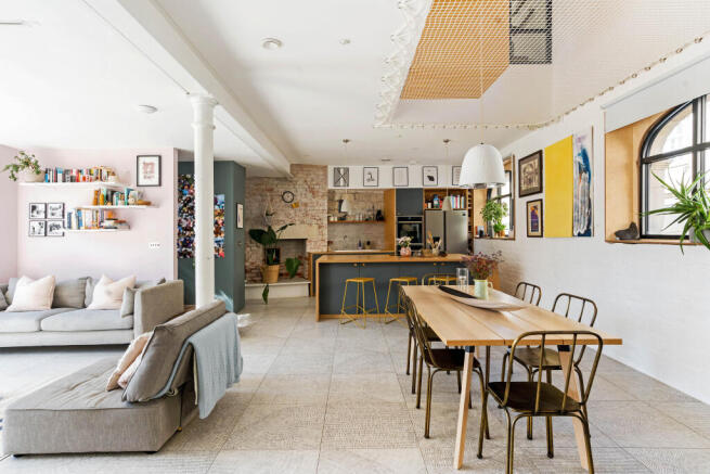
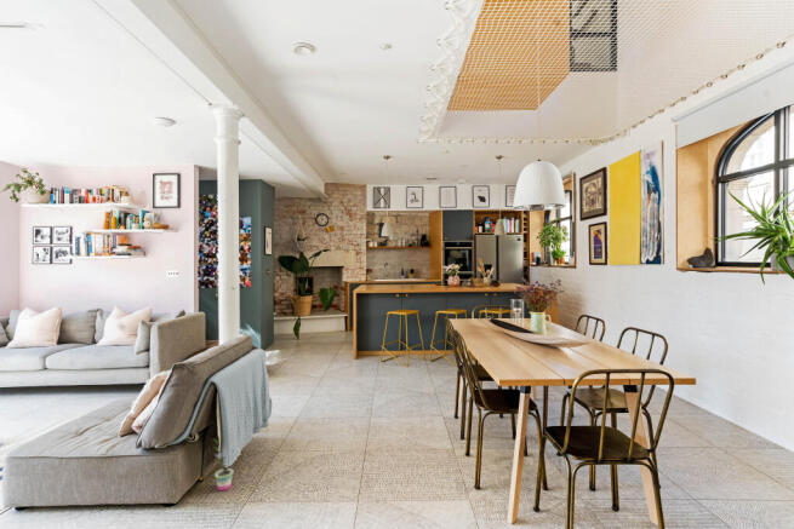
+ potted plant (222, 460)
